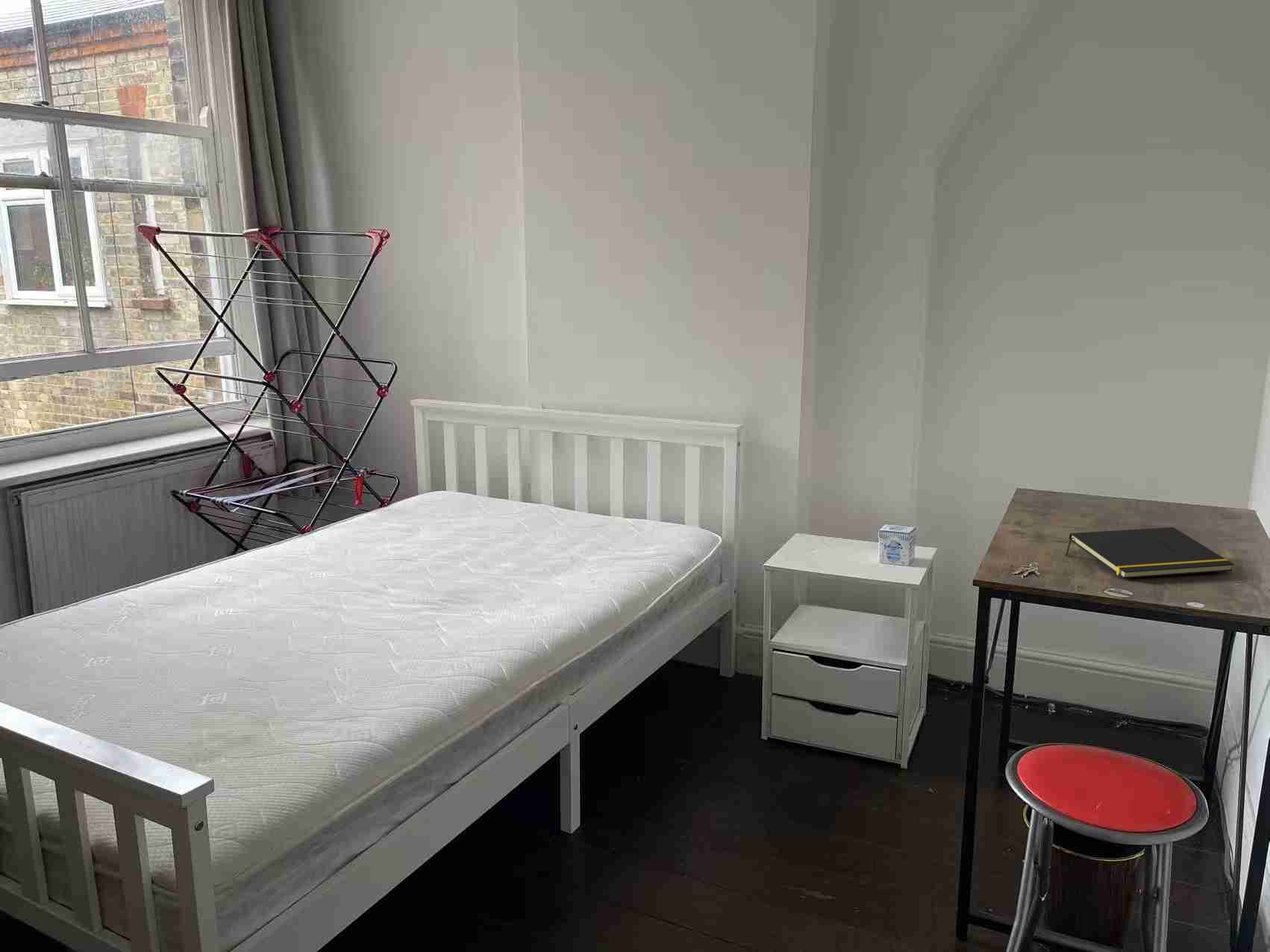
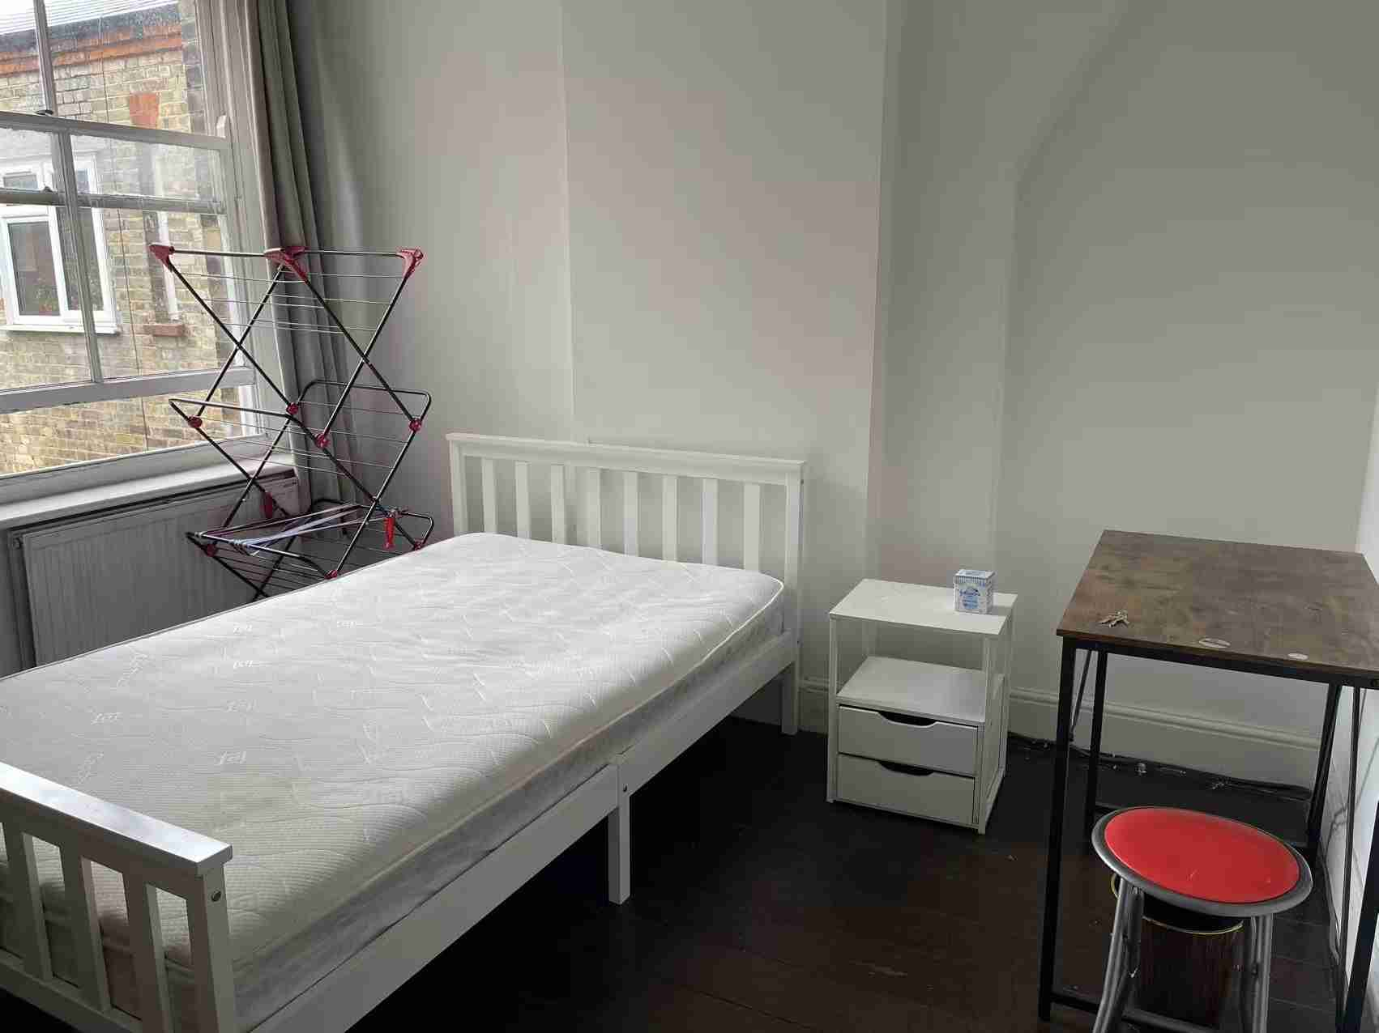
- notepad (1149, 551)
